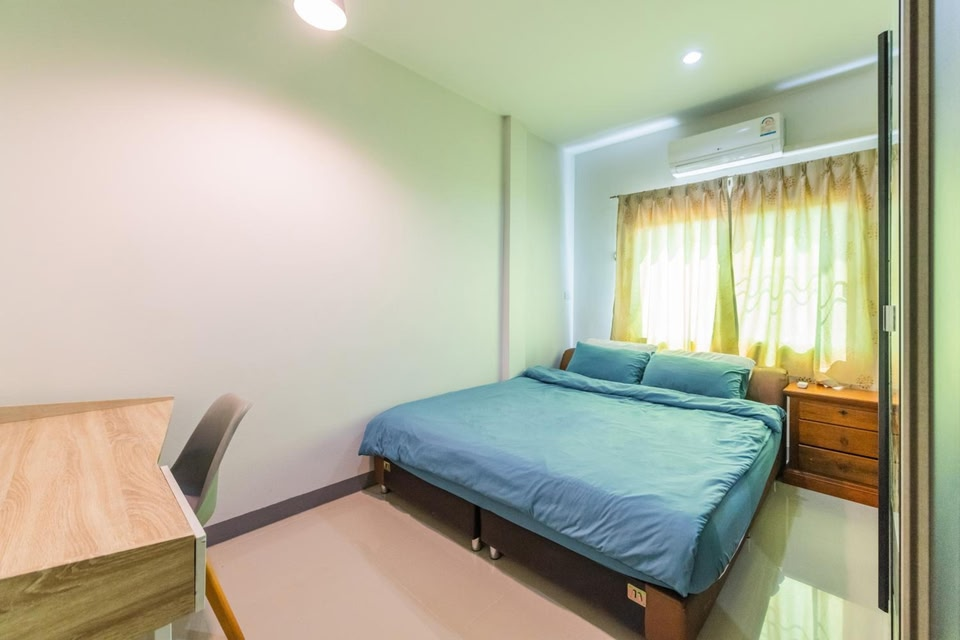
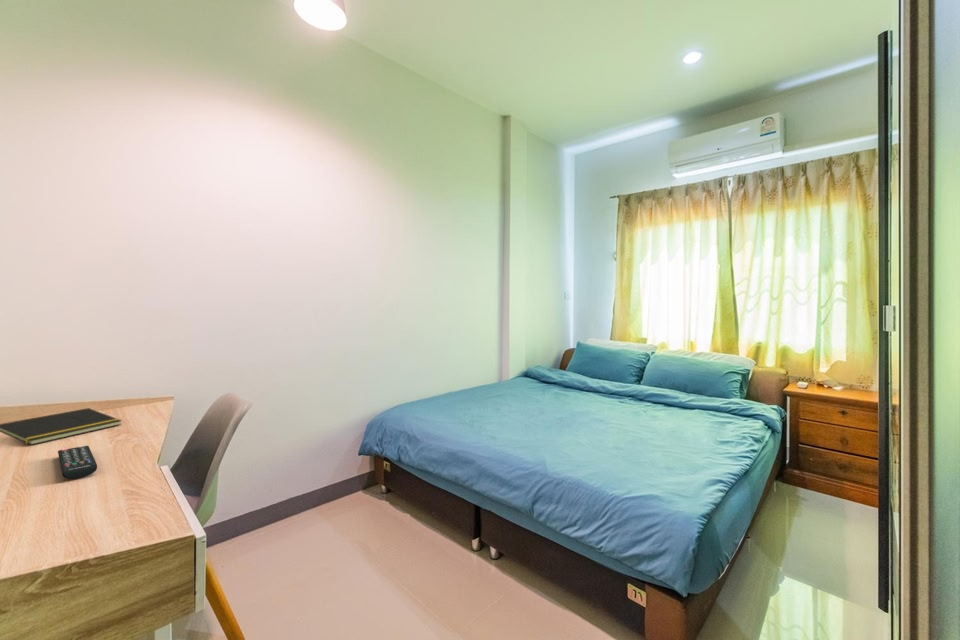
+ remote control (76, 460)
+ notepad (62, 424)
